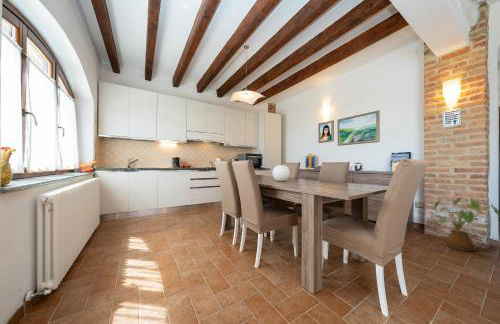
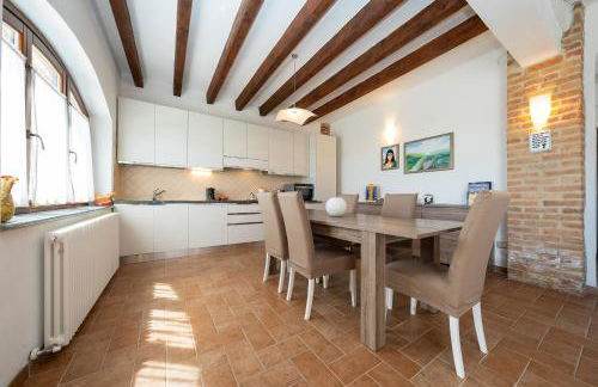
- house plant (463, 224)
